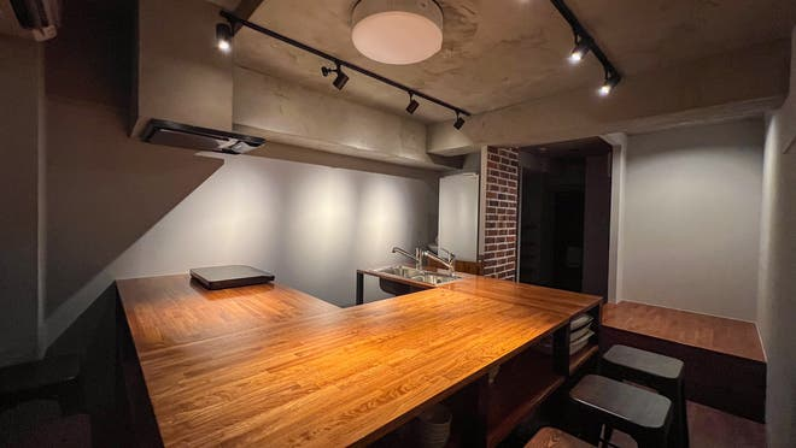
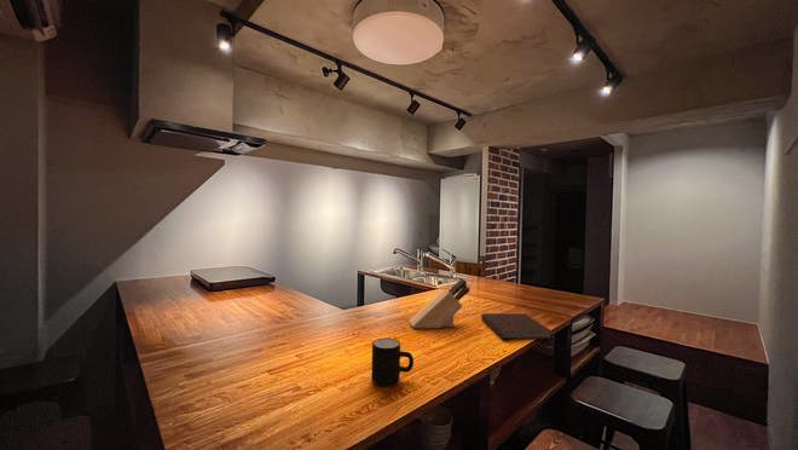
+ notebook (514, 325)
+ mug (392, 360)
+ knife block (440, 301)
